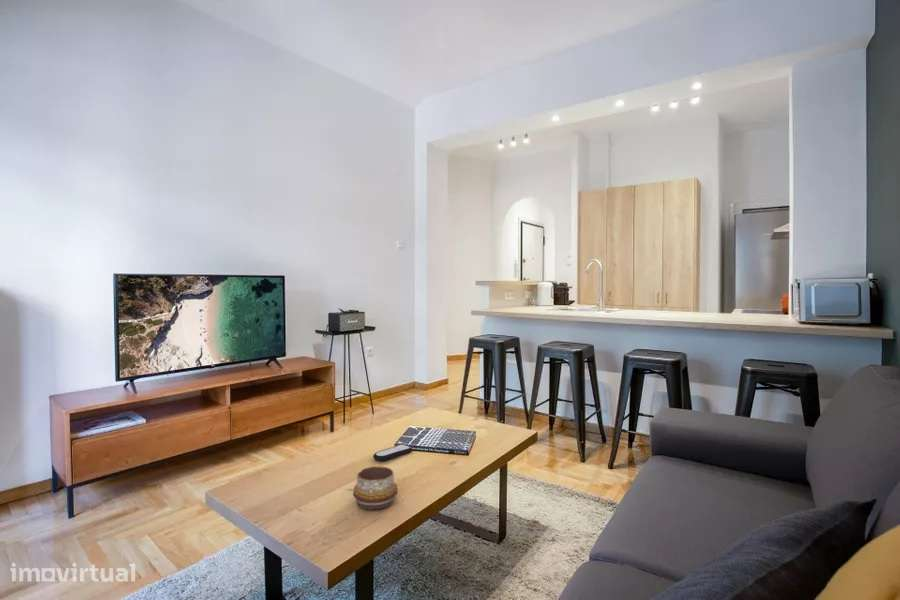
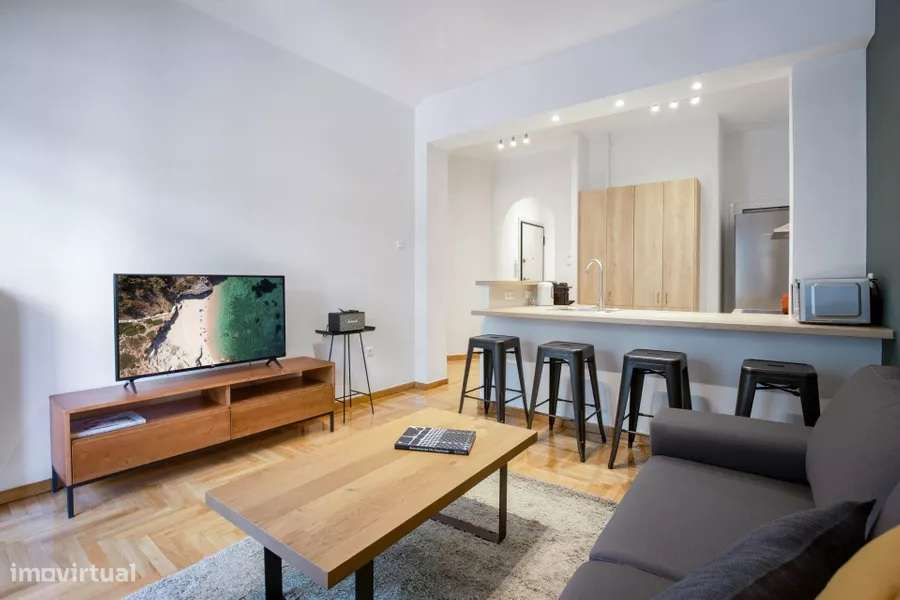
- remote control (392, 452)
- decorative bowl (375, 487)
